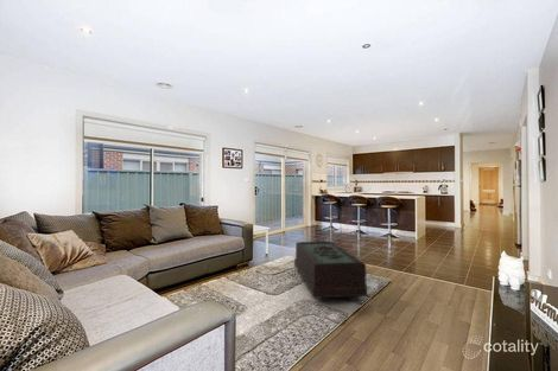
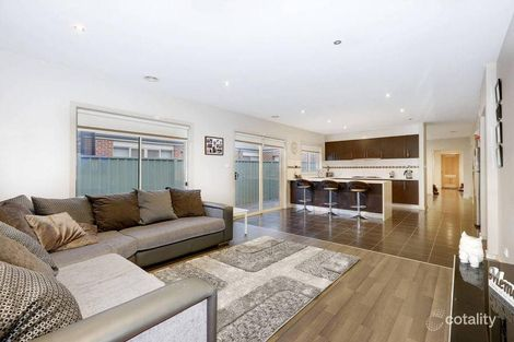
- coffee table (324, 266)
